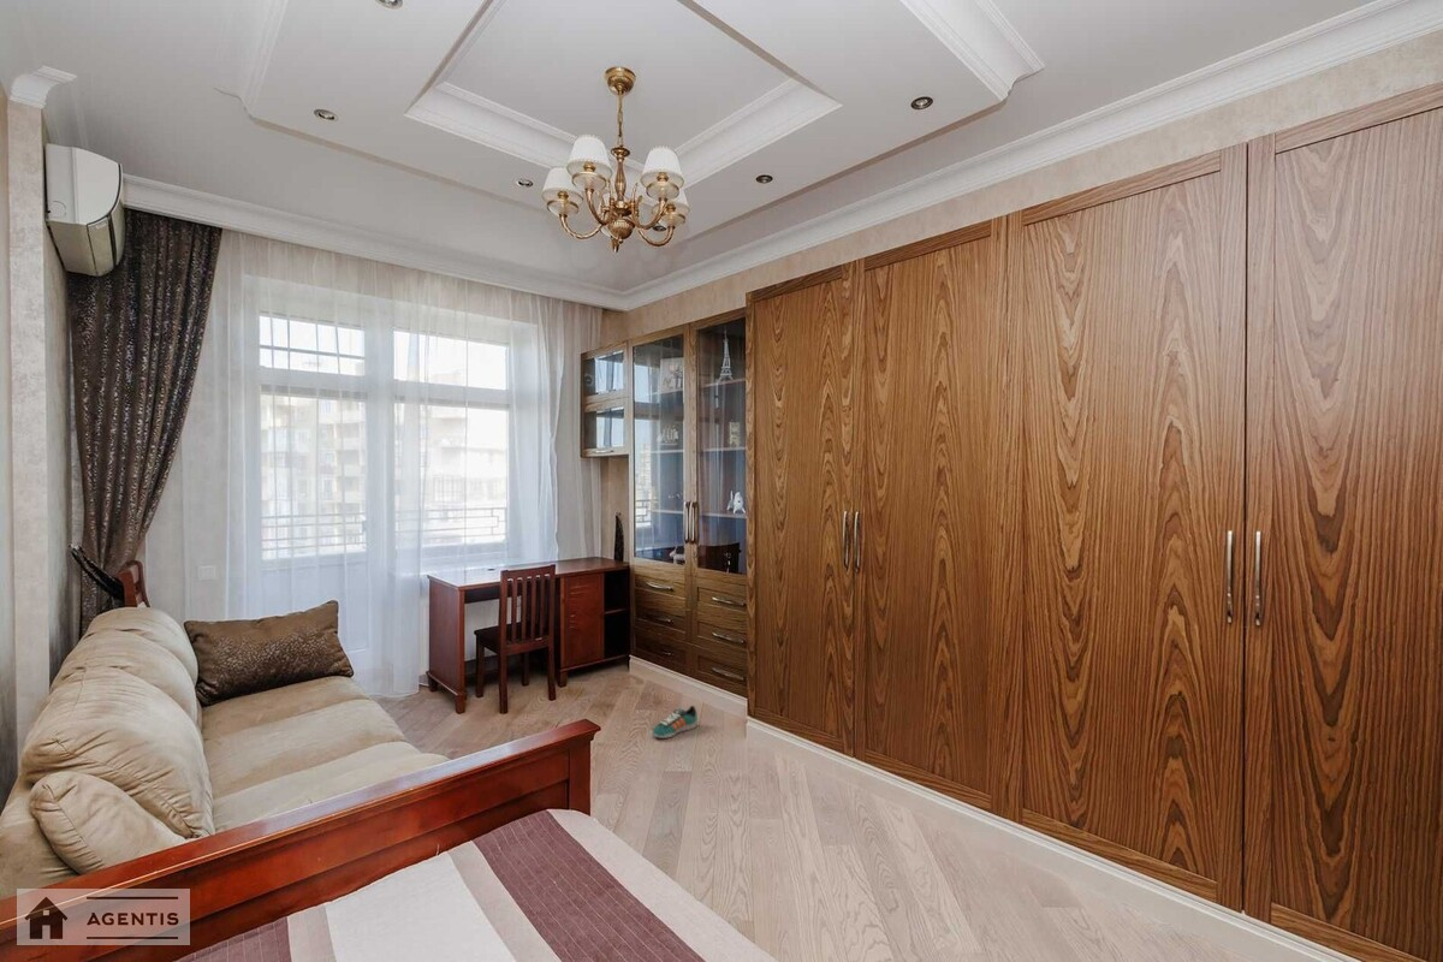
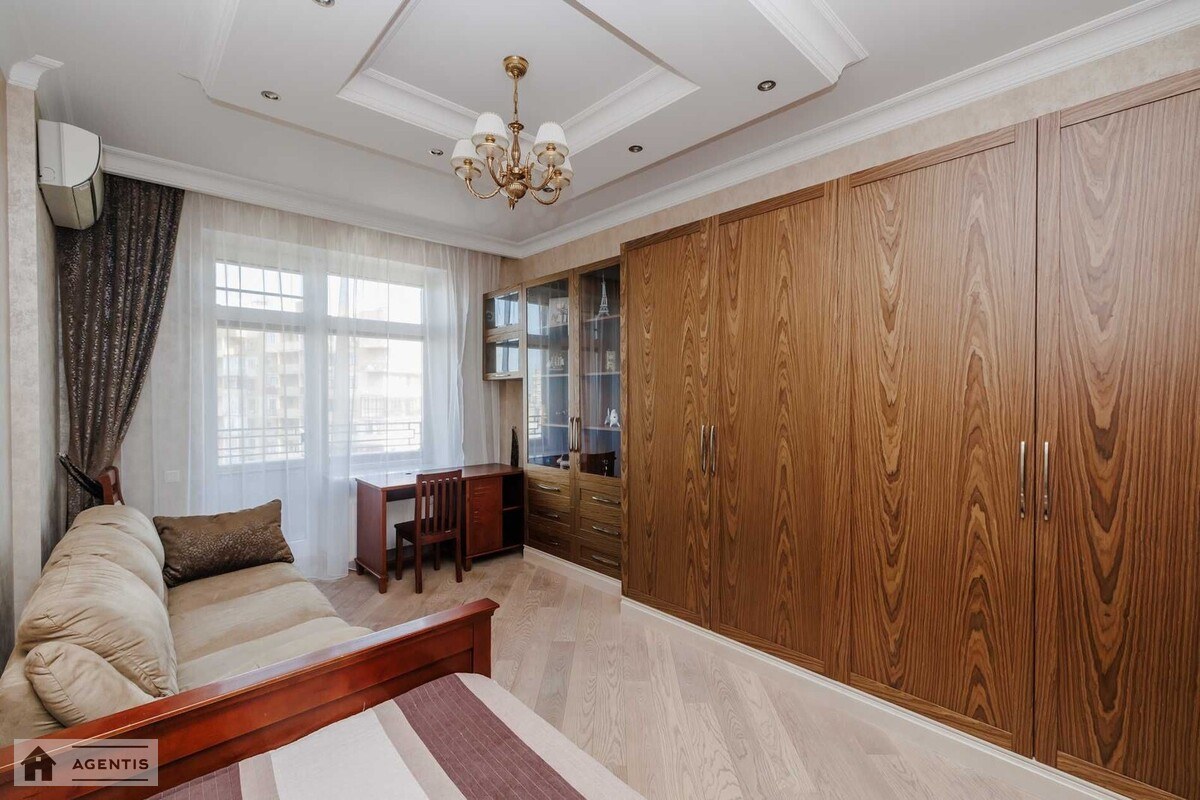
- sneaker (673, 720)
